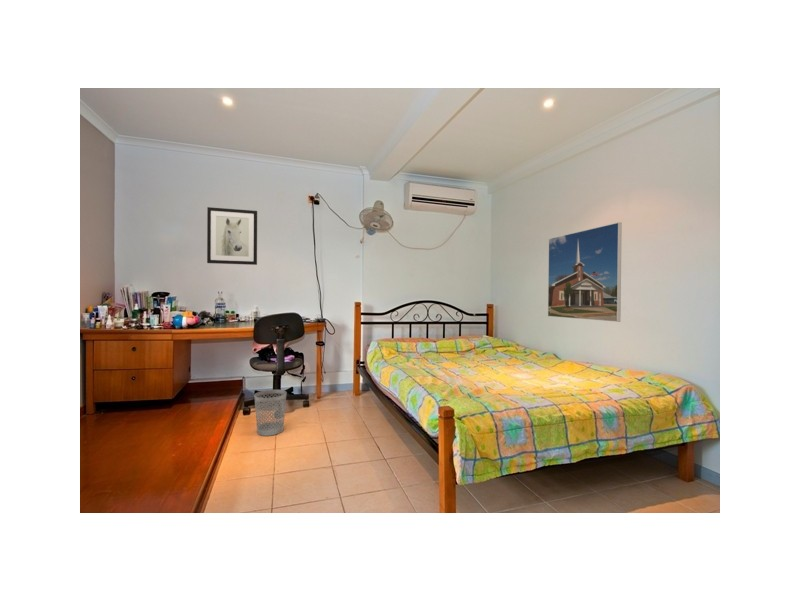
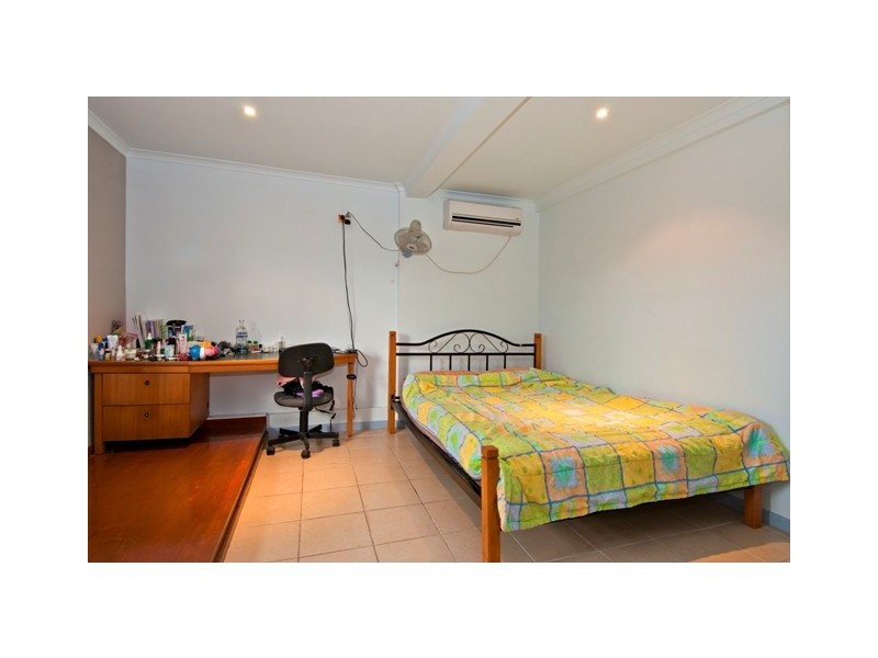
- wastebasket (270, 412)
- wall art (232, 236)
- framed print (580, 275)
